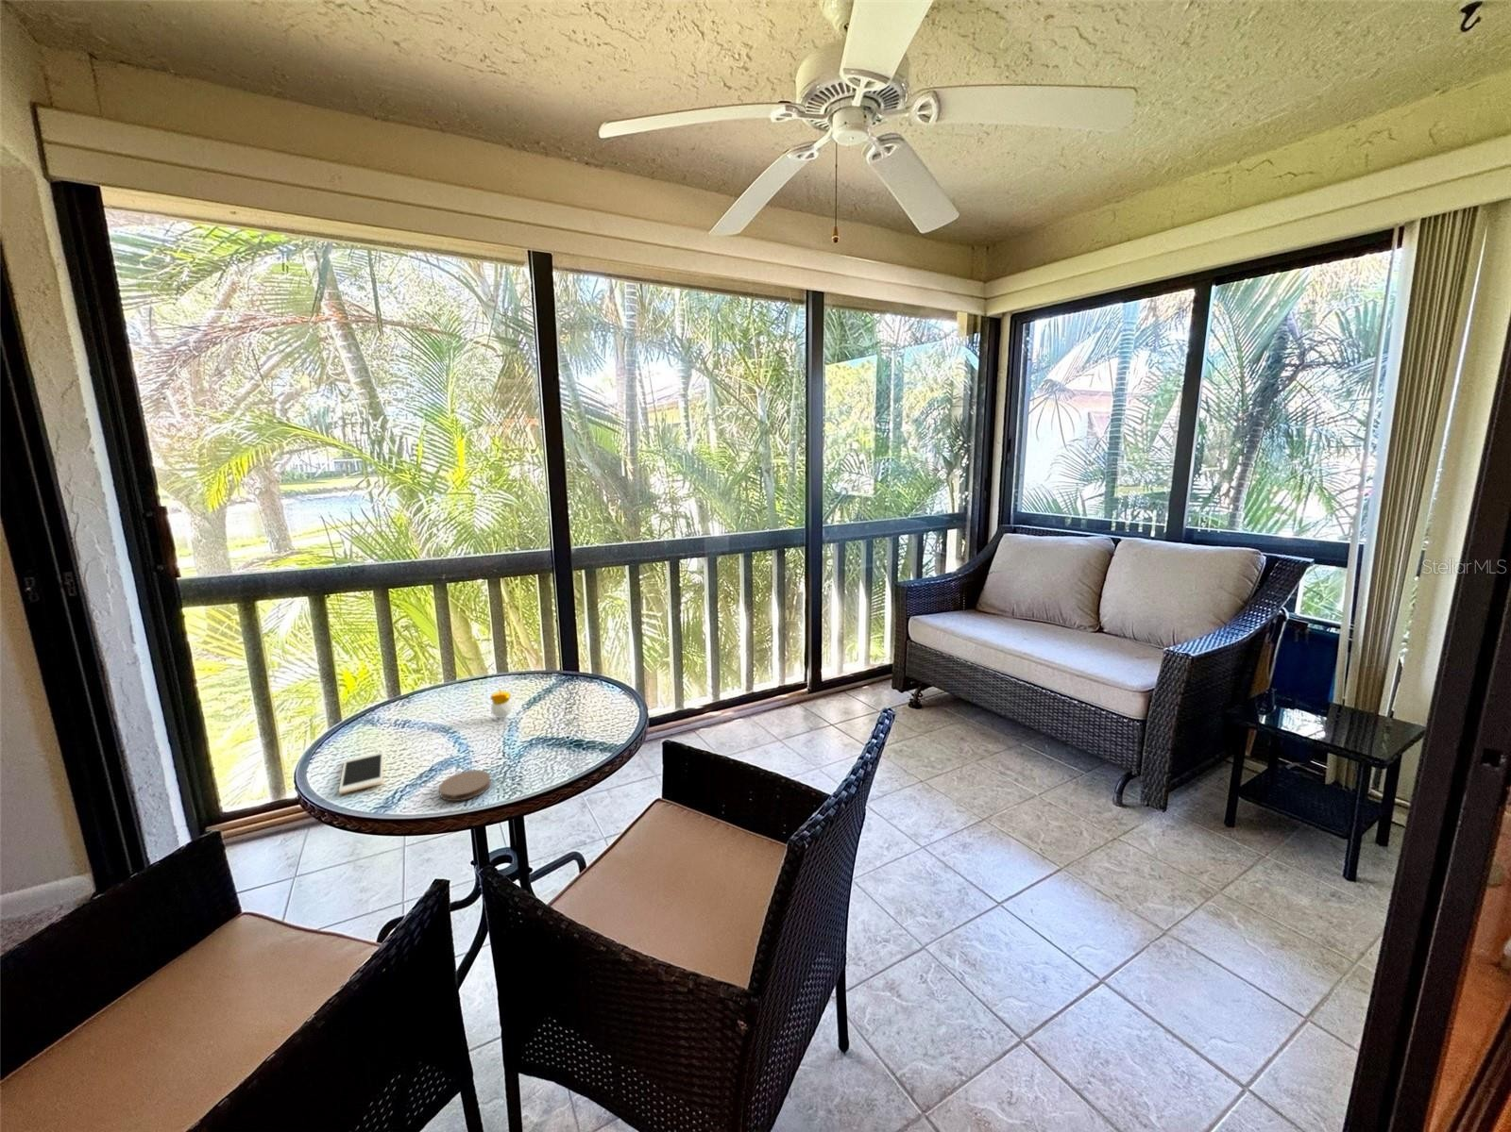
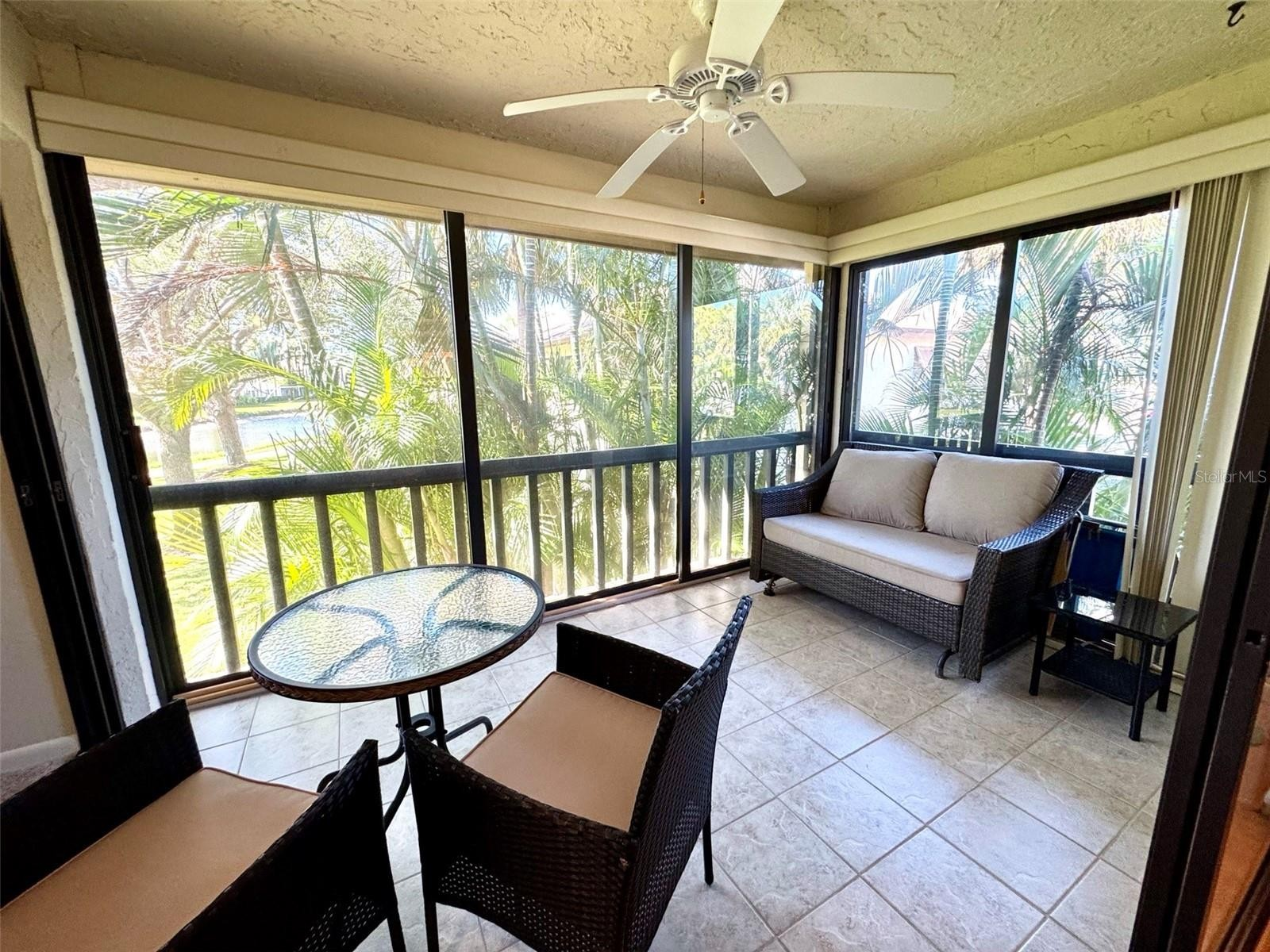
- cell phone (363, 771)
- coaster (465, 785)
- candle (501, 703)
